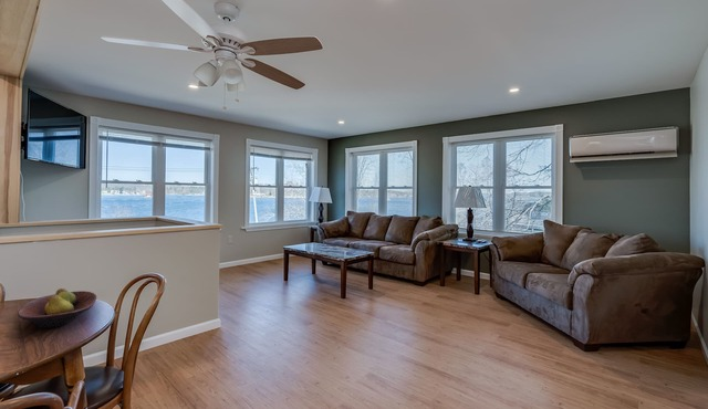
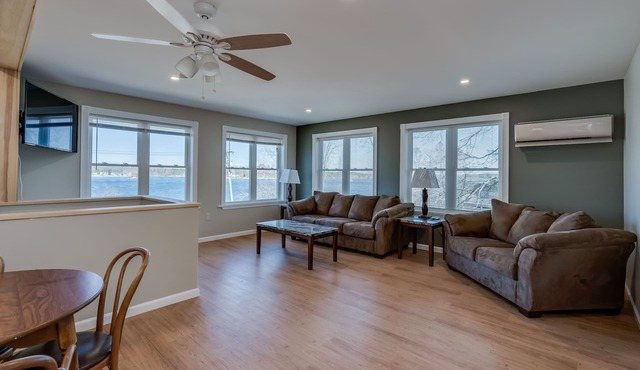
- fruit bowl (60, 304)
